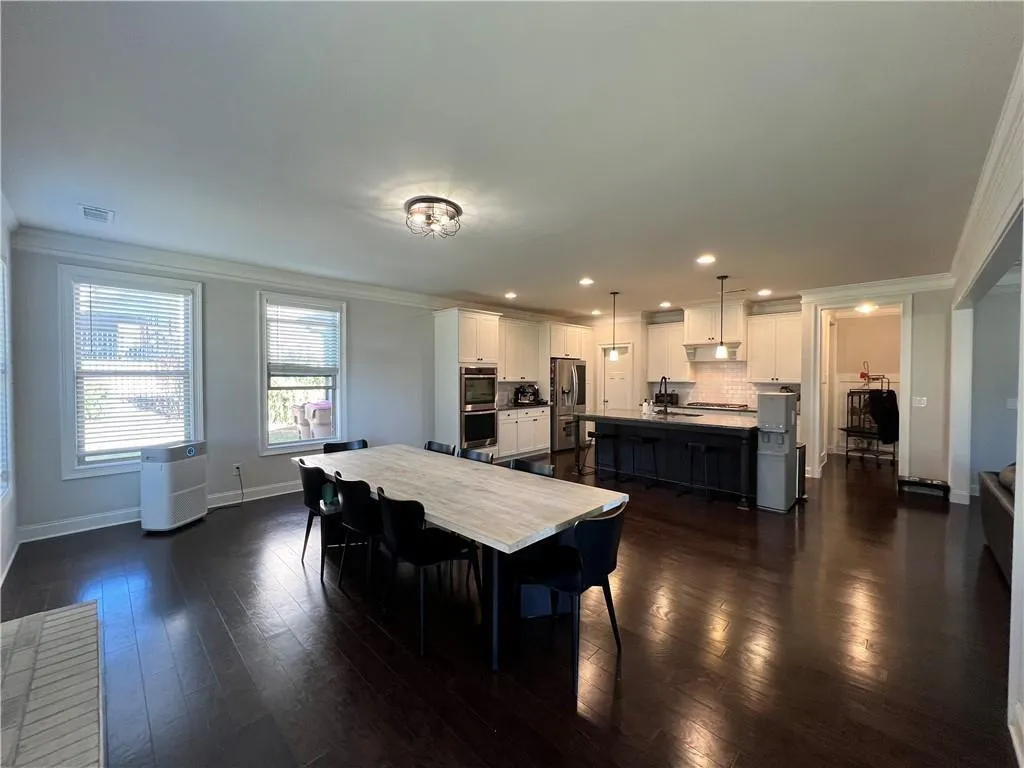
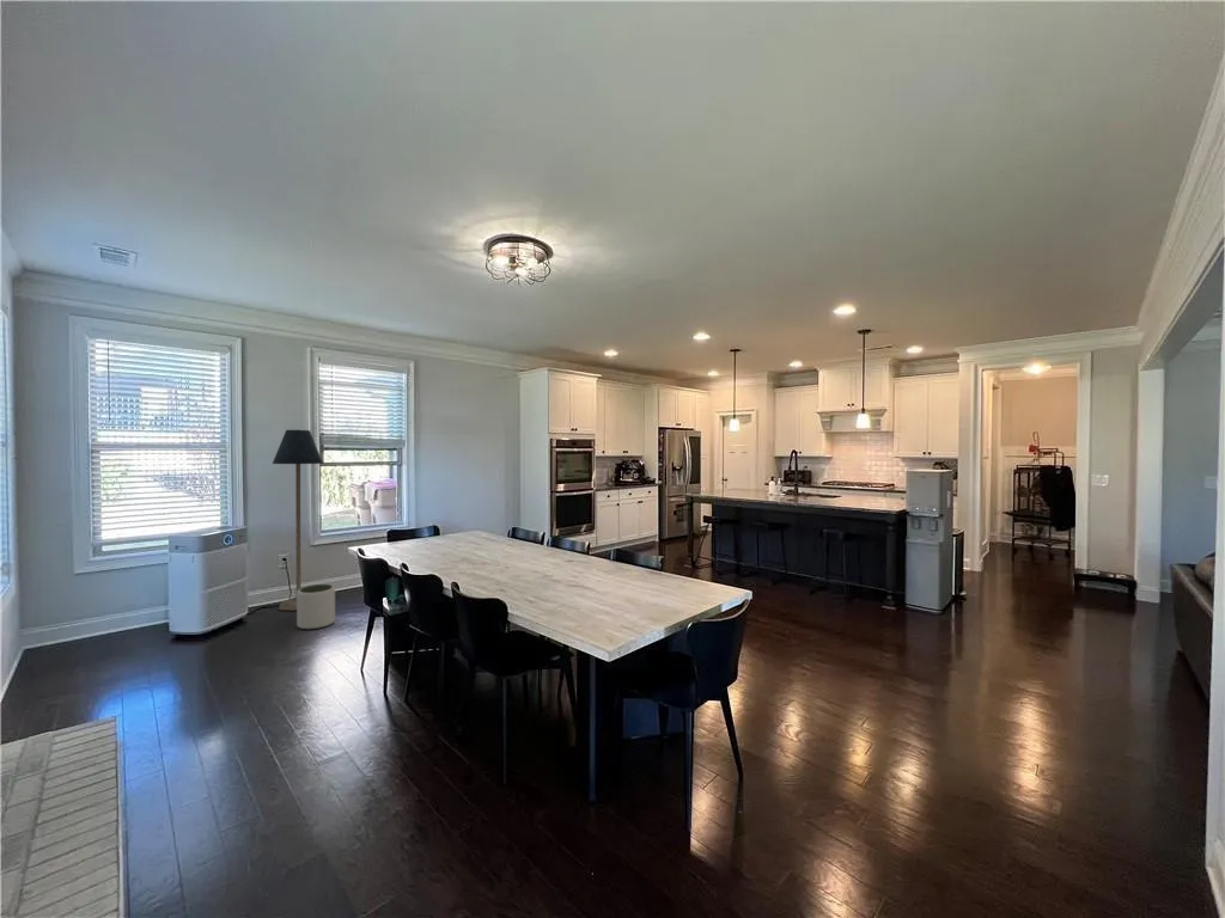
+ floor lamp (298, 518)
+ plant pot (316, 606)
